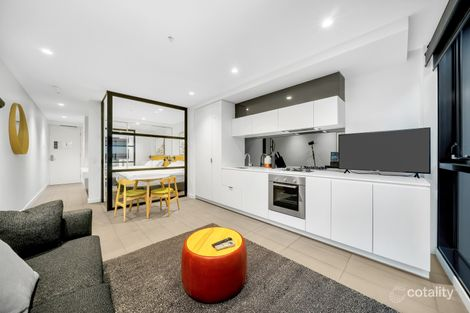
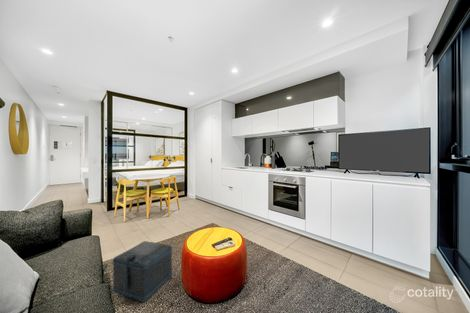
+ ottoman (144, 264)
